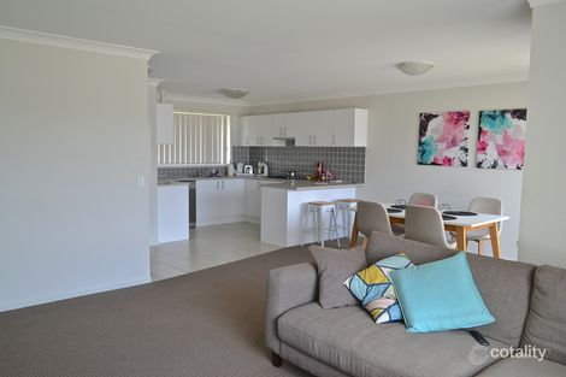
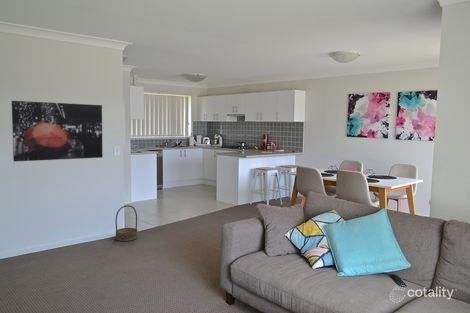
+ wall art (60, 131)
+ basket (126, 228)
